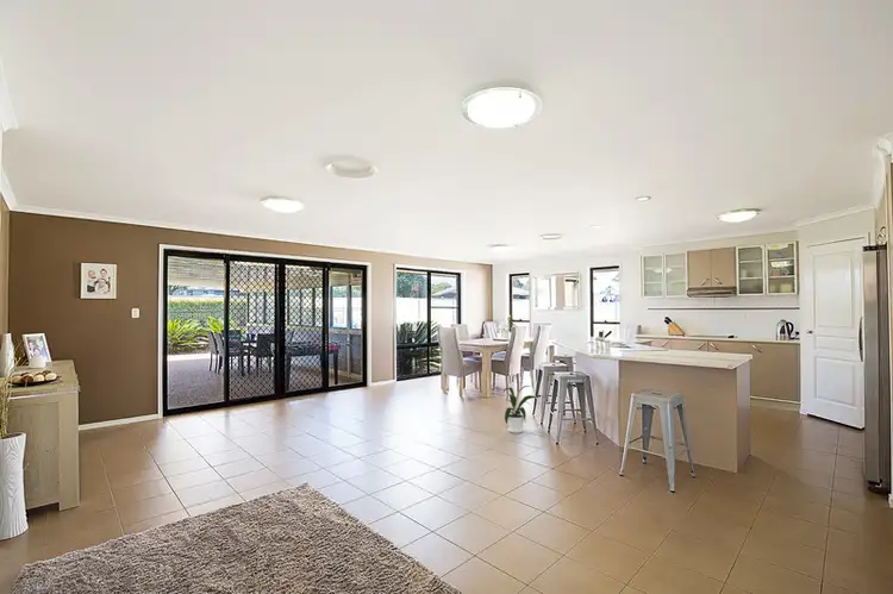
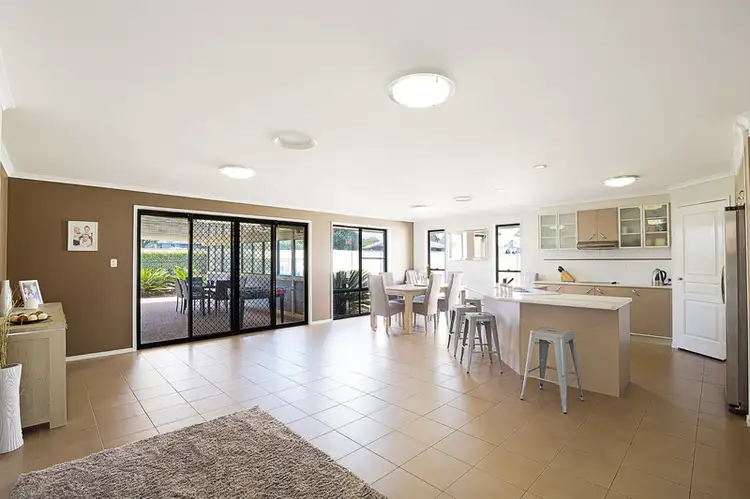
- house plant (517, 408)
